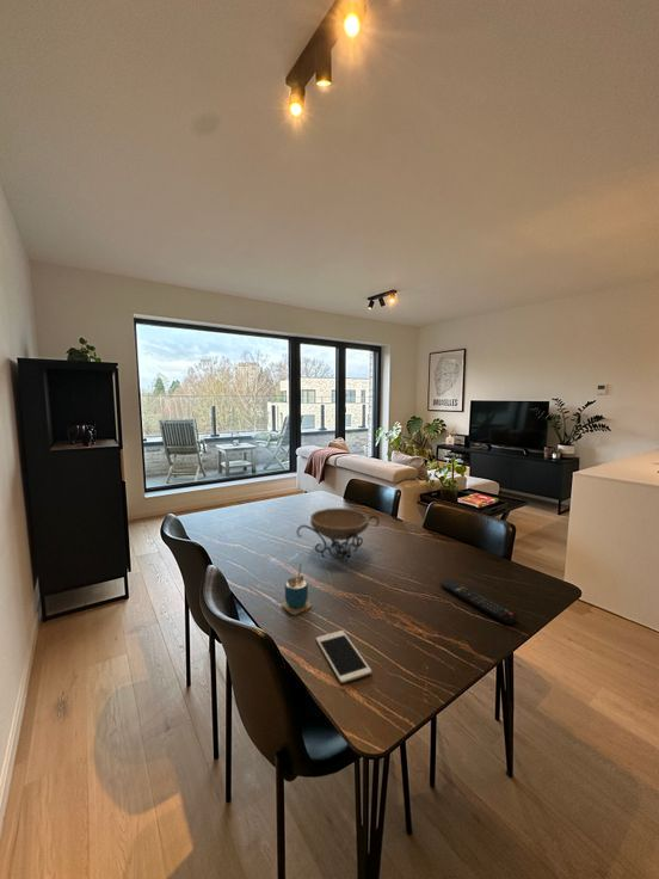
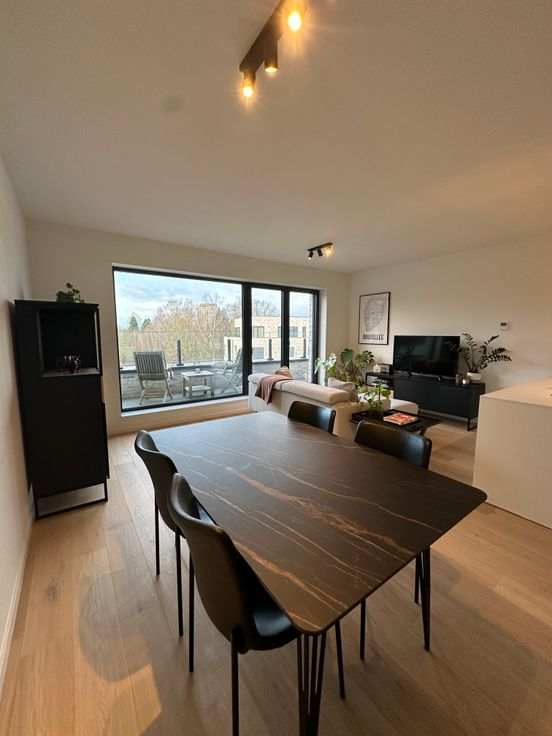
- cell phone (341, 653)
- decorative bowl (339, 536)
- remote control (475, 600)
- cup (296, 586)
